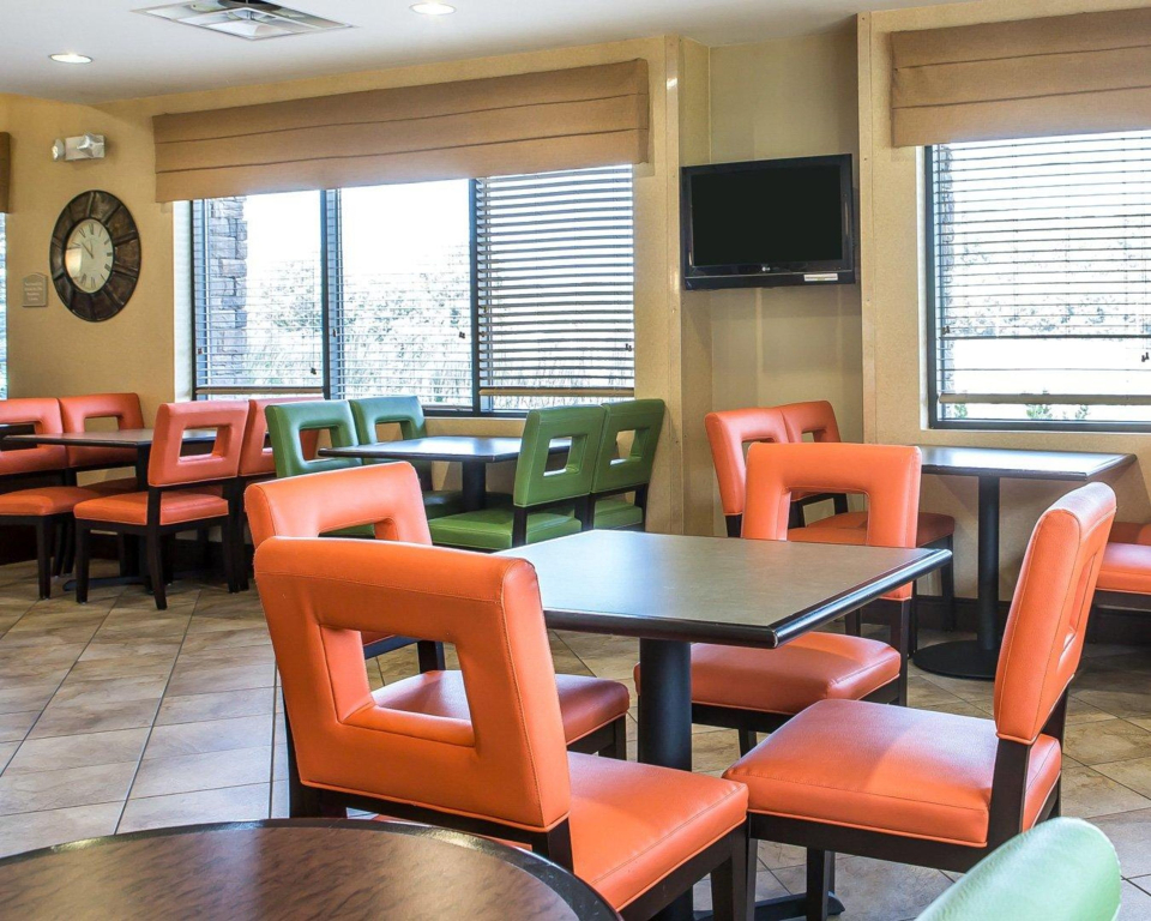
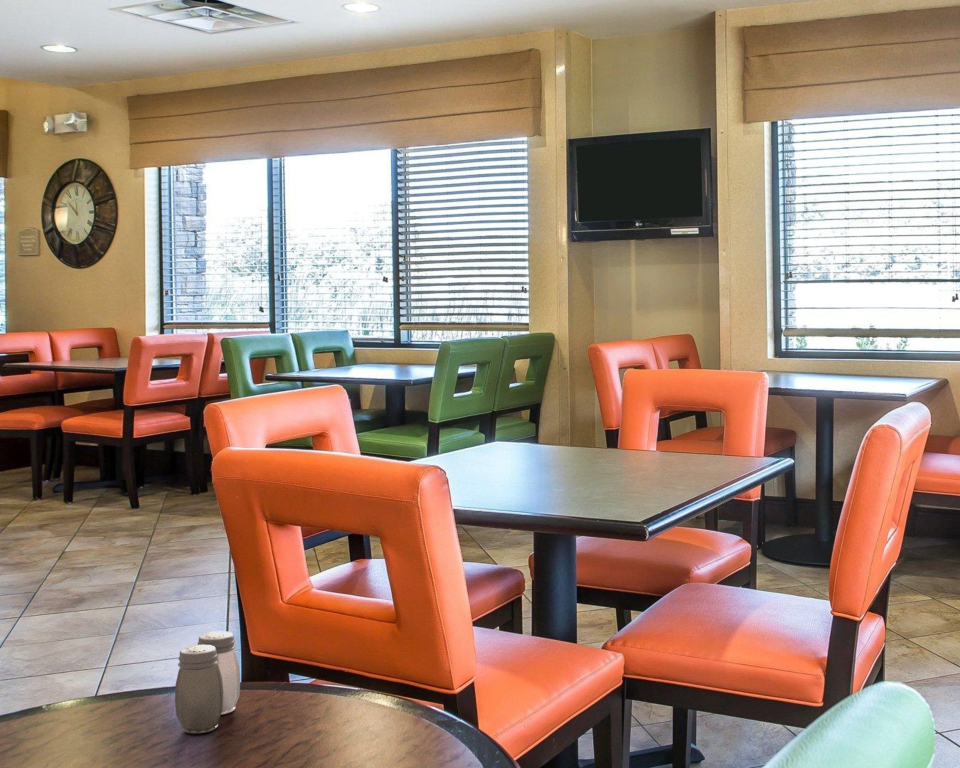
+ salt and pepper shaker (208, 679)
